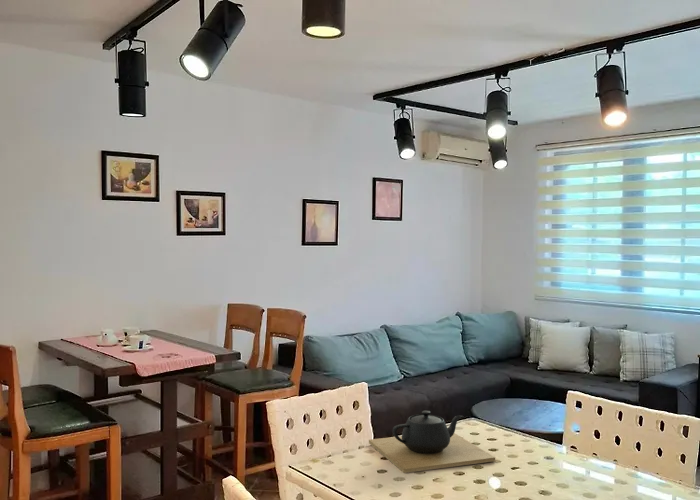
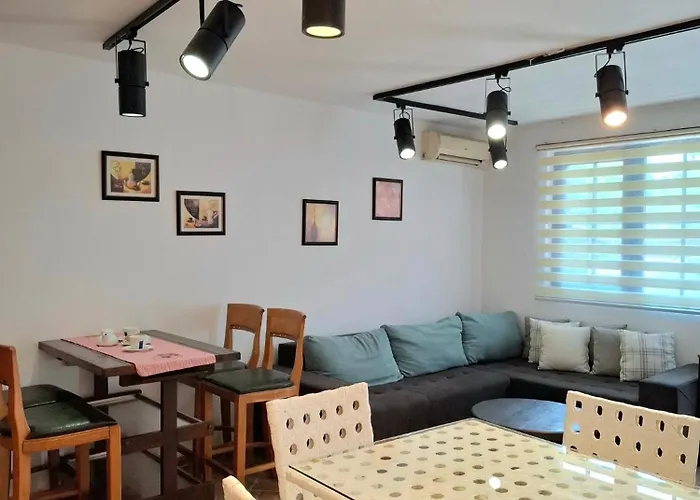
- teapot (429, 431)
